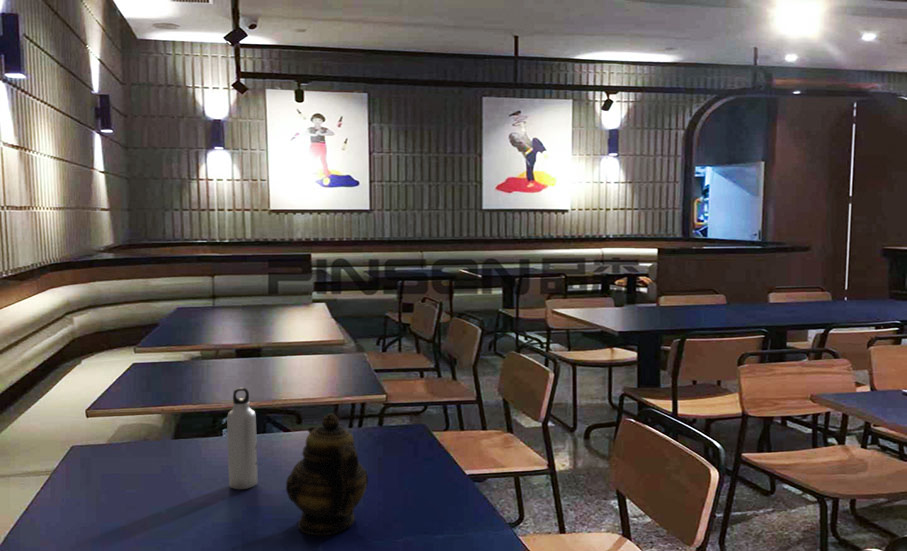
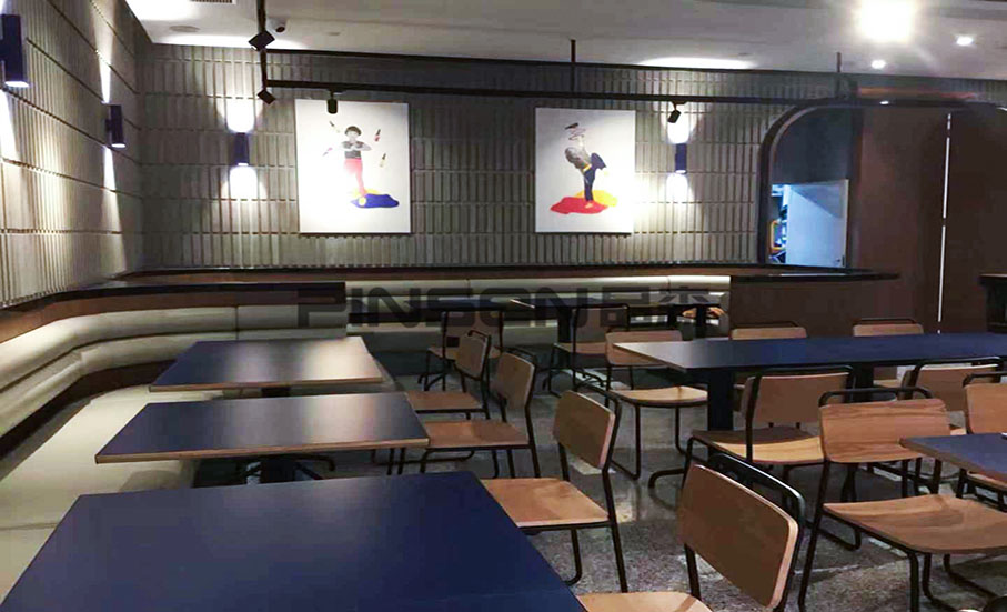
- water bottle (242, 436)
- teapot (328, 468)
